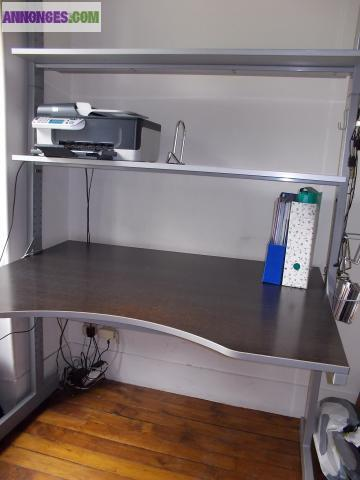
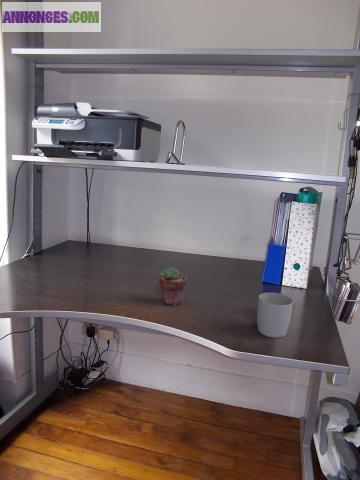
+ mug (276, 313)
+ potted succulent (172, 284)
